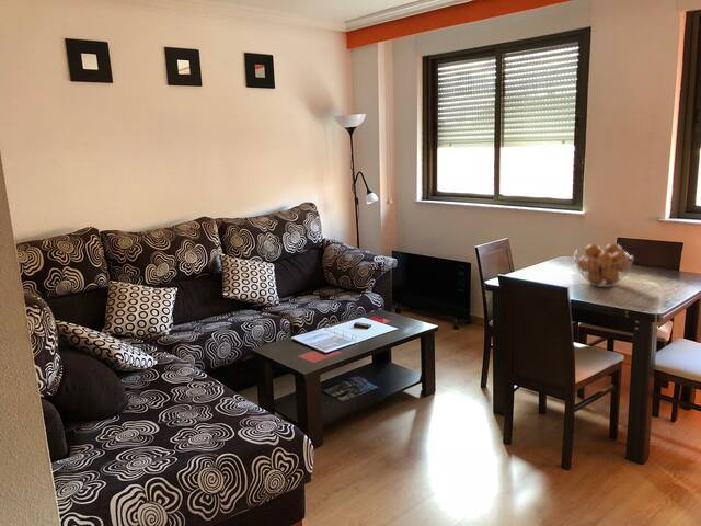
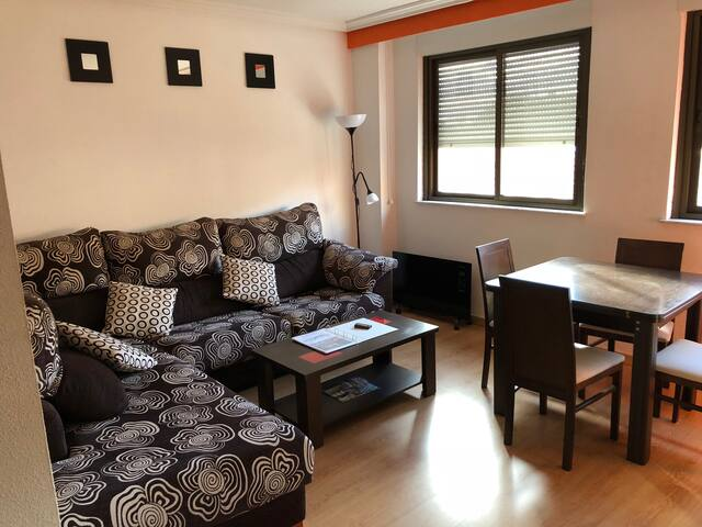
- fruit basket (602, 264)
